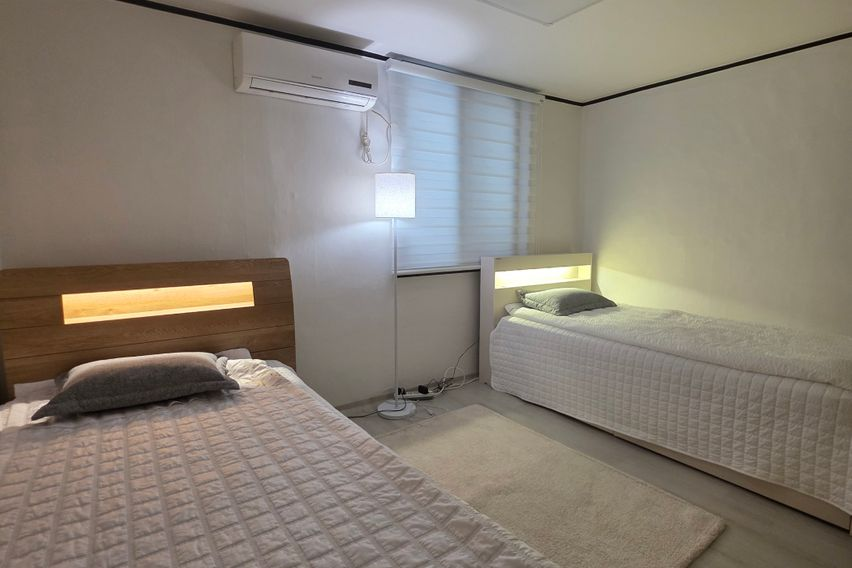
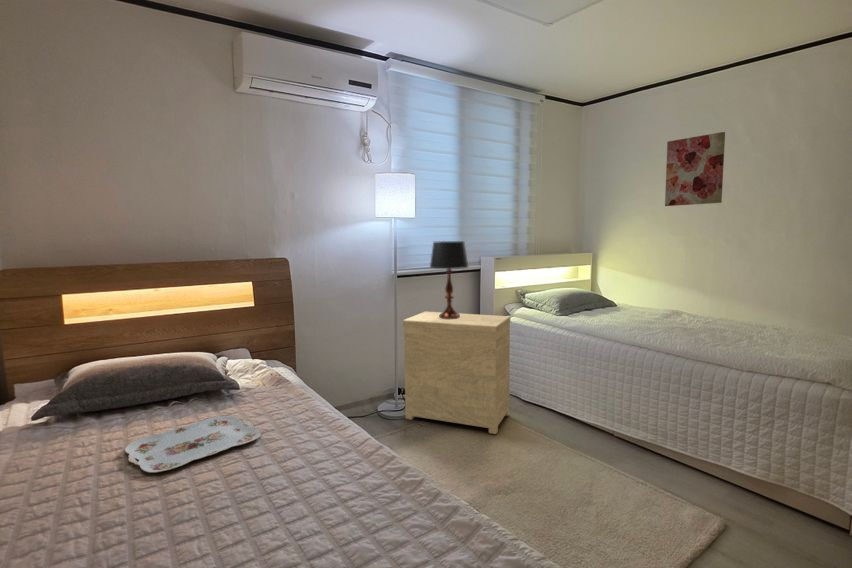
+ table lamp (449, 279)
+ serving tray (195, 441)
+ side table (459, 366)
+ wall art (693, 171)
